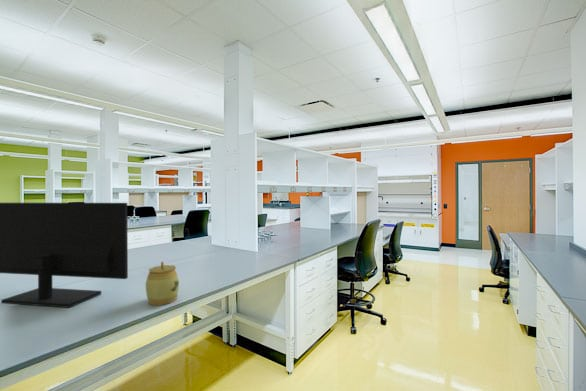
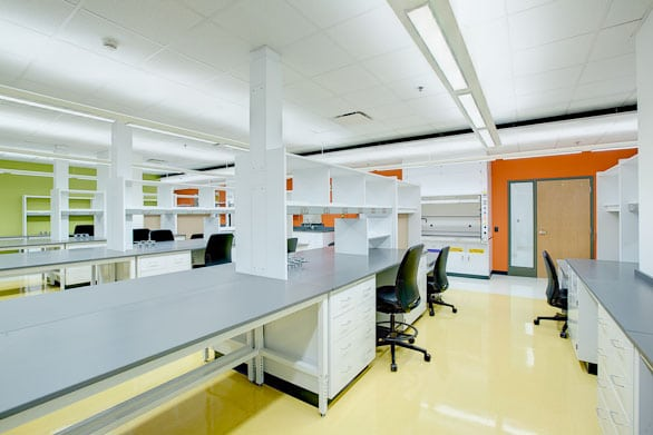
- jar (162, 280)
- monitor (53, 250)
